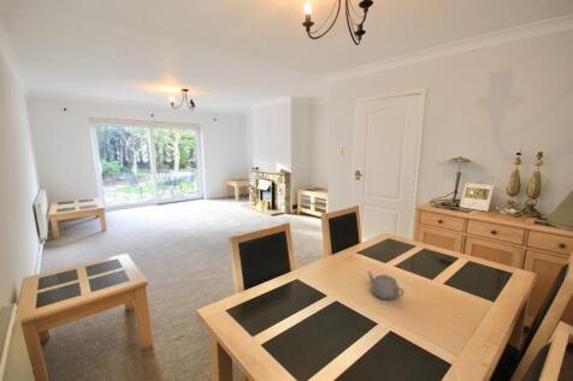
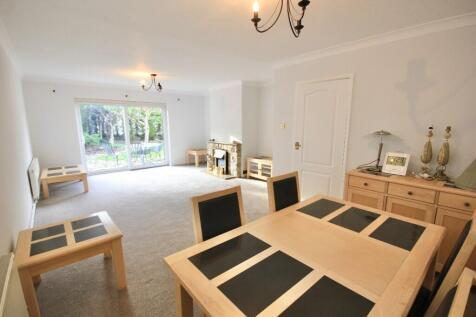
- teapot (384, 284)
